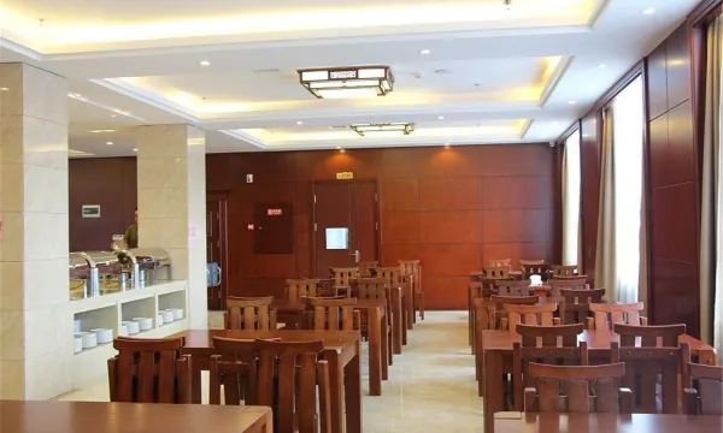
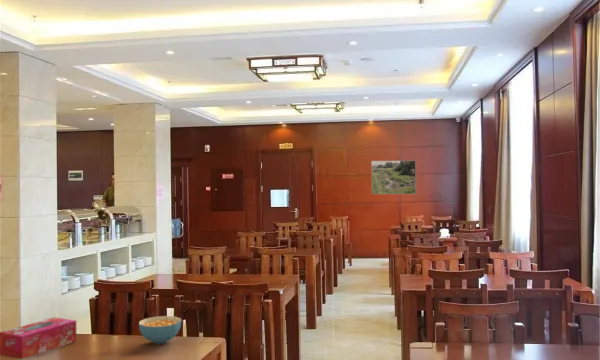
+ cereal bowl (160, 331)
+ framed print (393, 177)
+ tissue box (39, 336)
